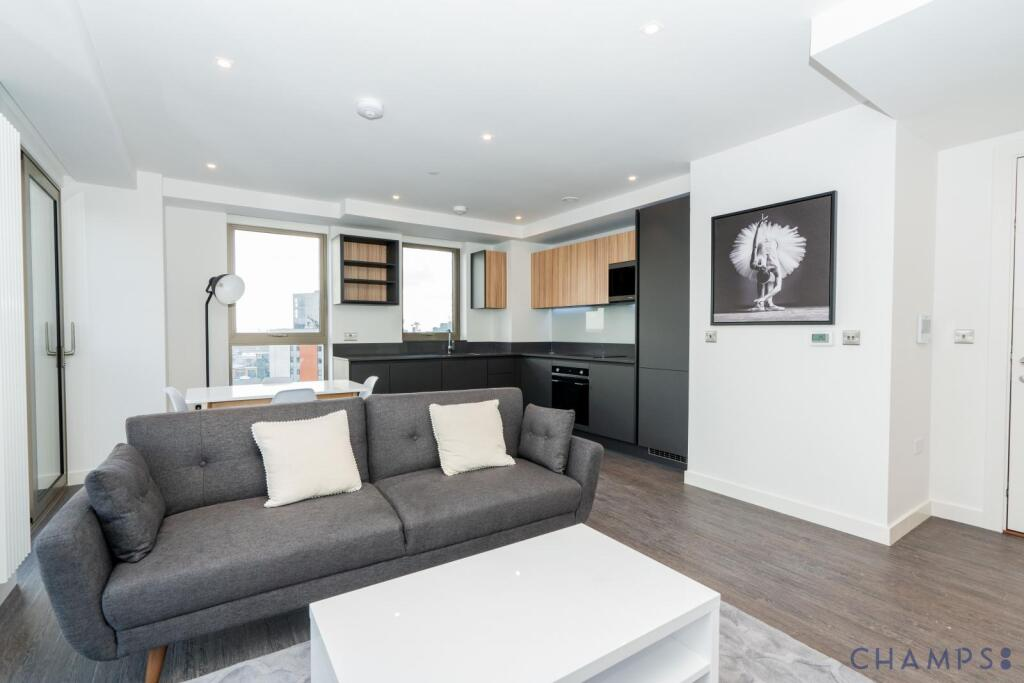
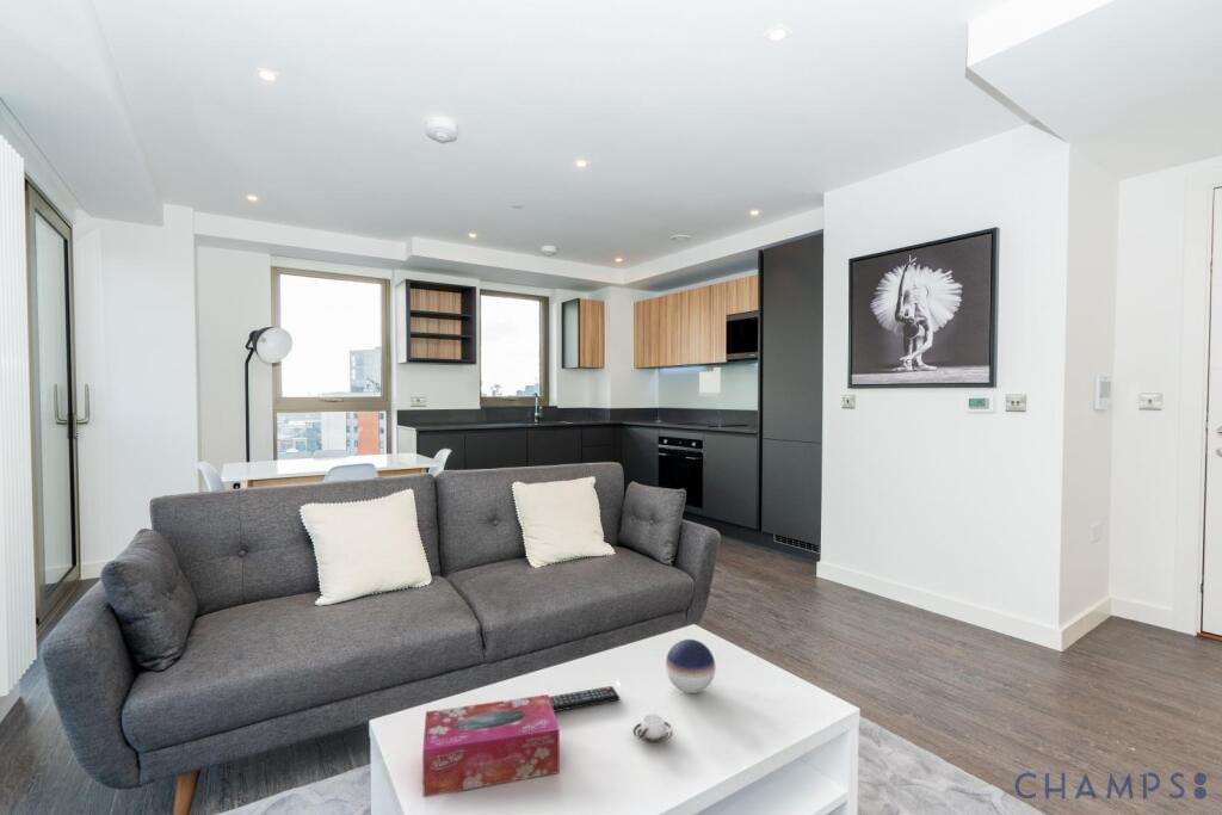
+ speaker (690, 665)
+ remote control (576, 700)
+ cup (653, 728)
+ tissue box (490, 741)
